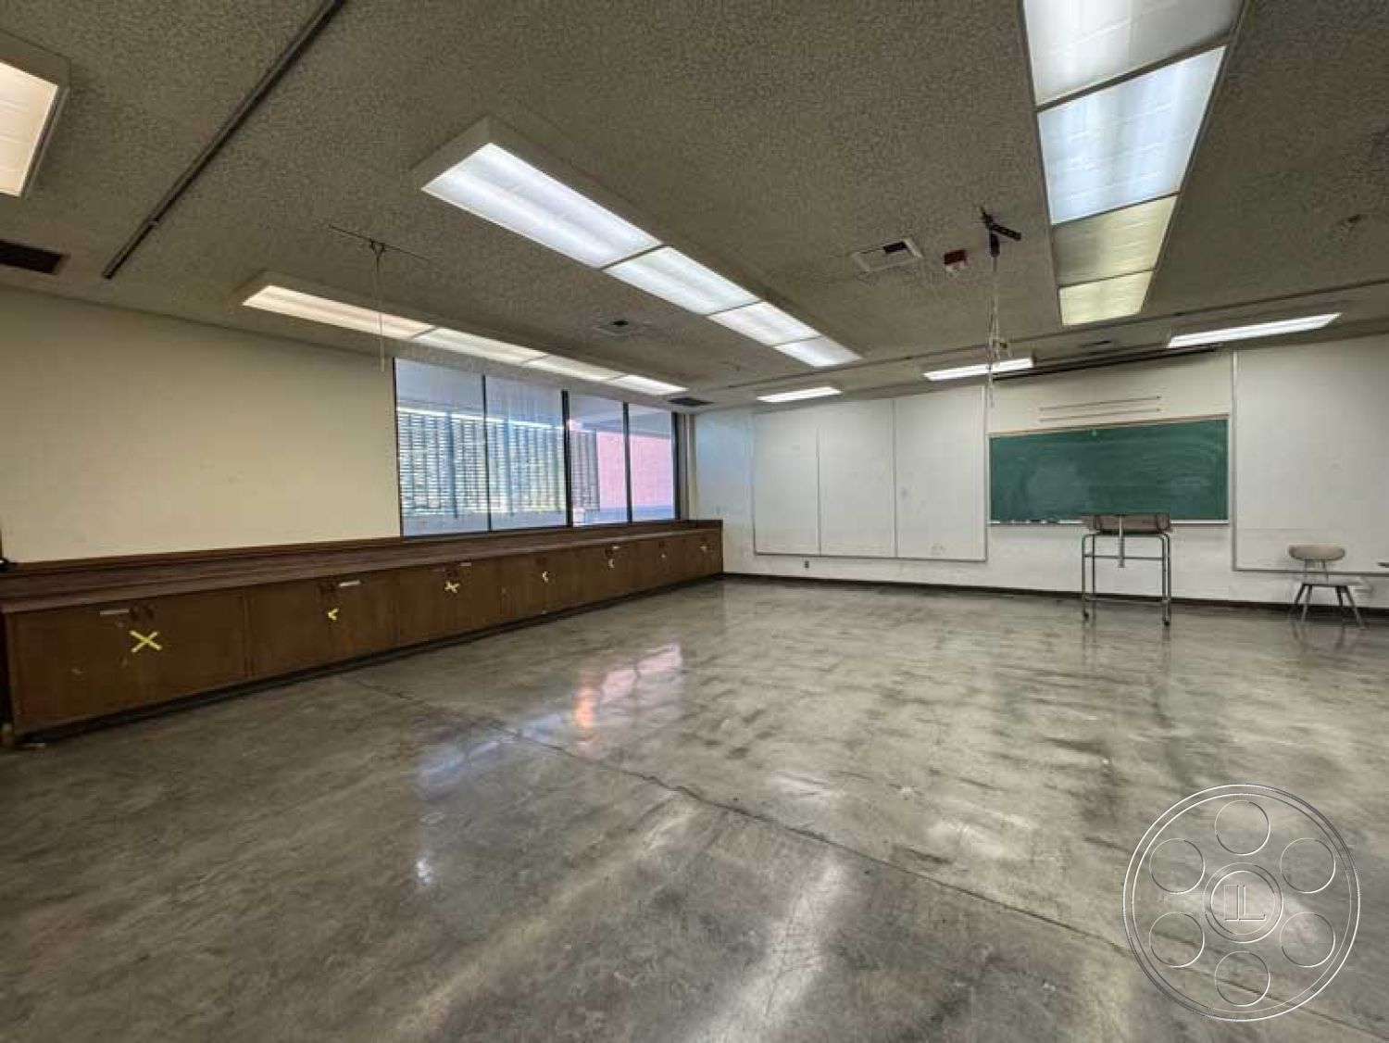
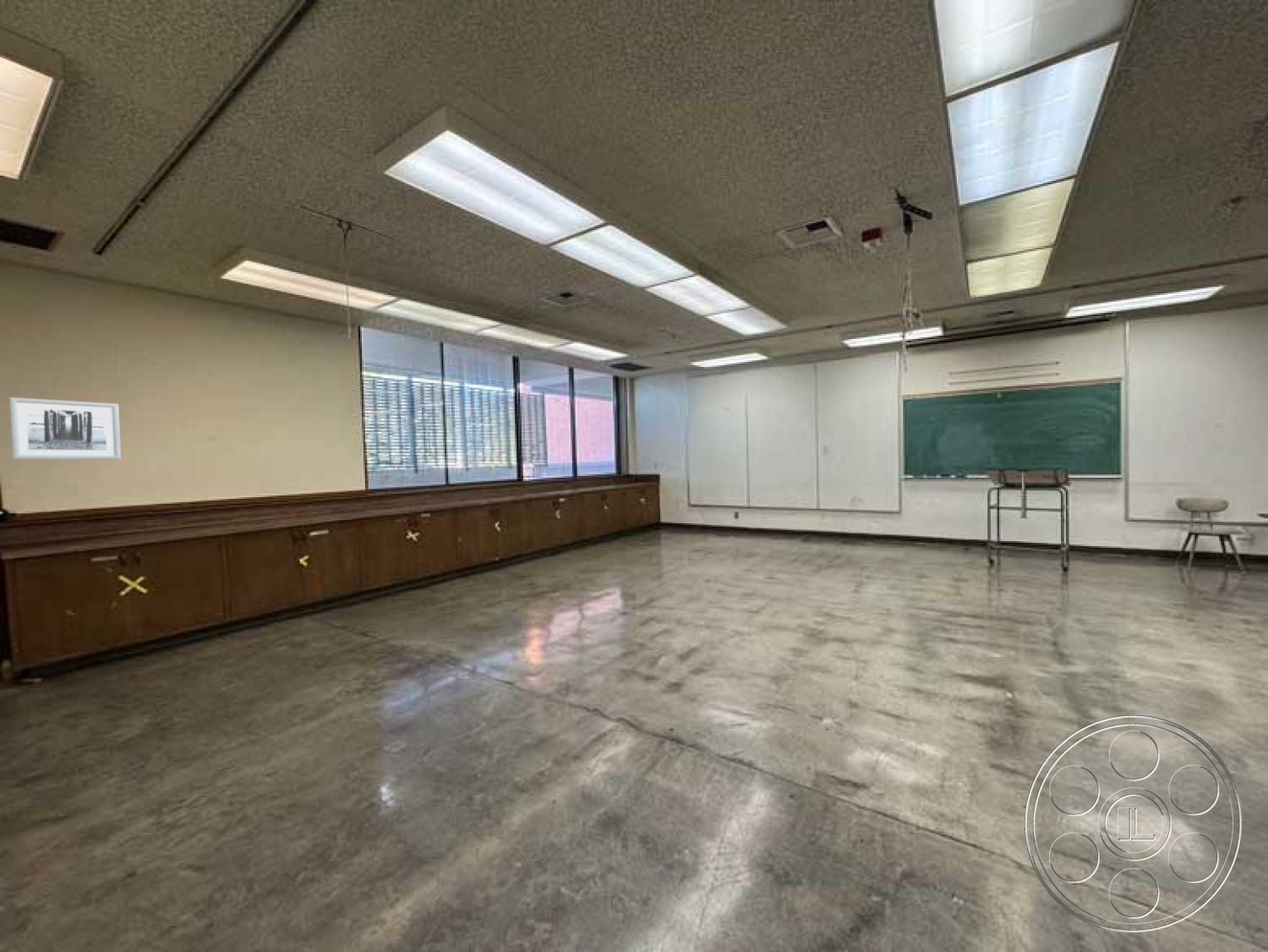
+ wall art (68, 429)
